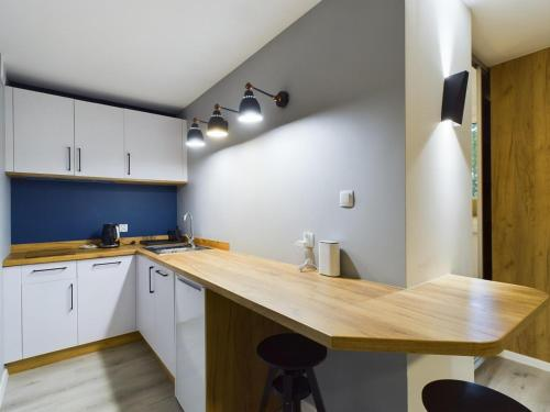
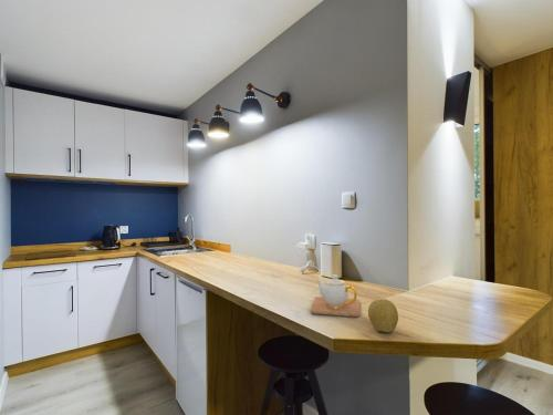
+ teapot (335, 290)
+ fruit (383, 314)
